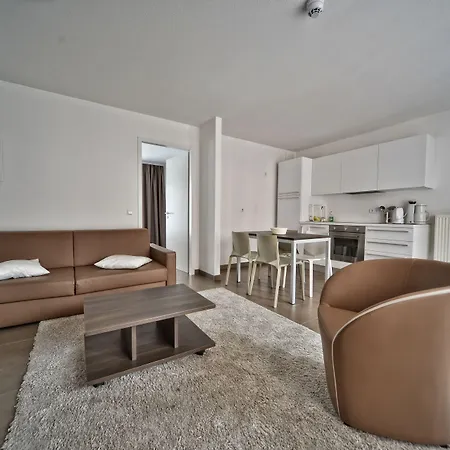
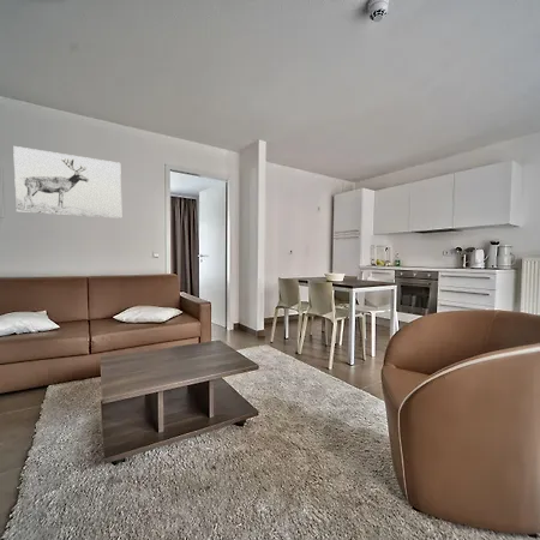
+ wall art (72, 185)
